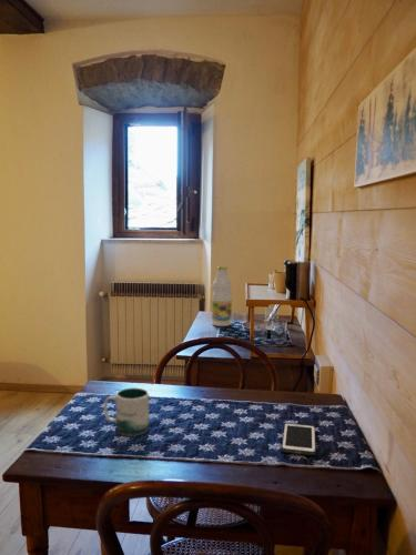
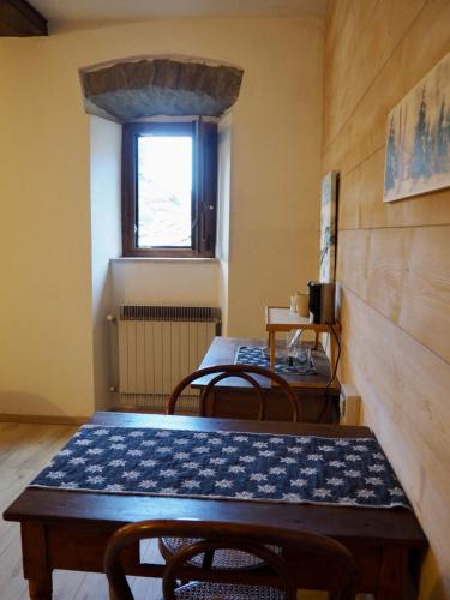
- bottle (221, 295)
- cell phone (298, 437)
- mug (125, 410)
